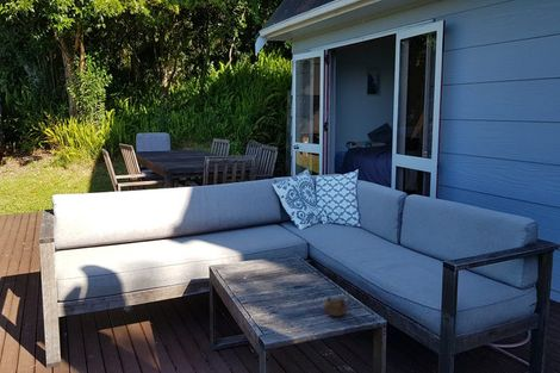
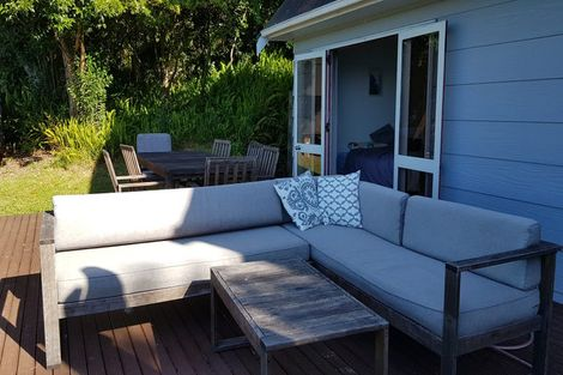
- cup (336, 304)
